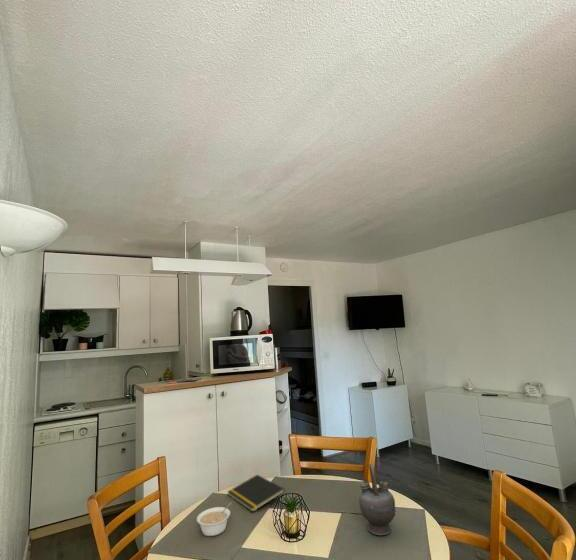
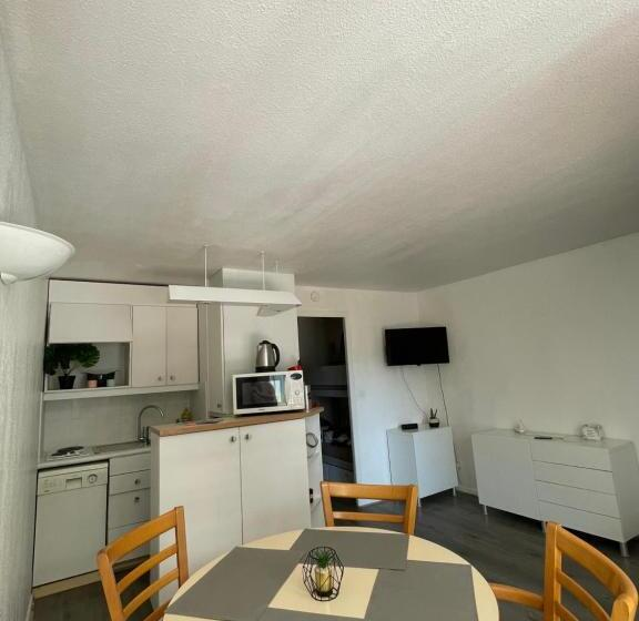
- notepad (255, 491)
- teapot (376, 494)
- legume (214, 520)
